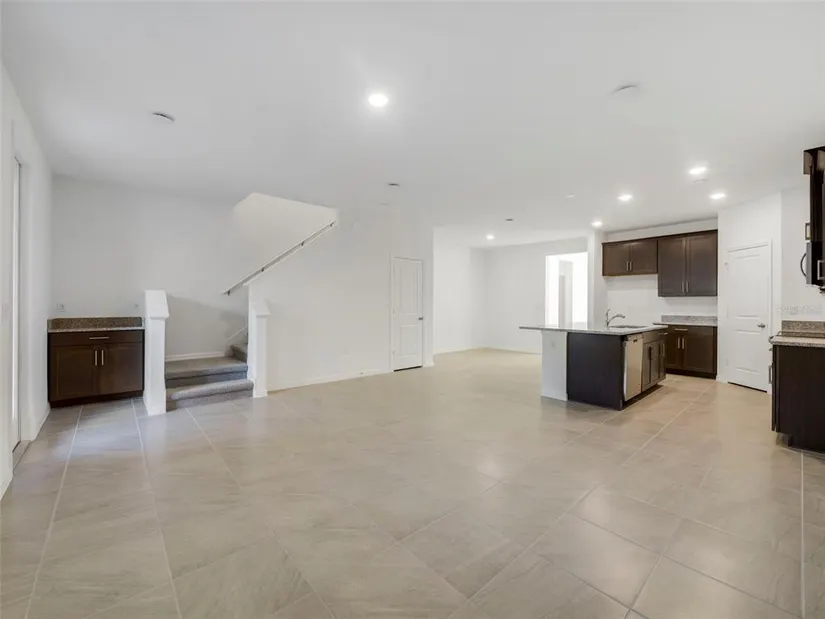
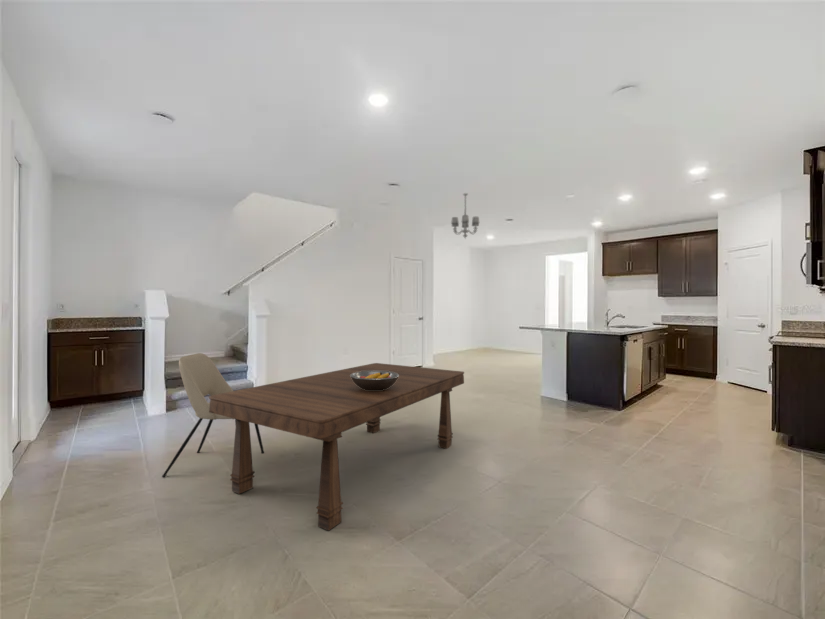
+ chandelier (465, 216)
+ dining table (357, 423)
+ fruit bowl (374, 379)
+ dining chair (217, 414)
